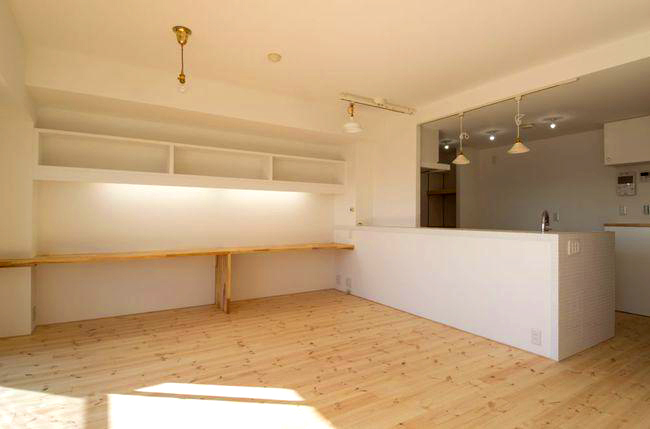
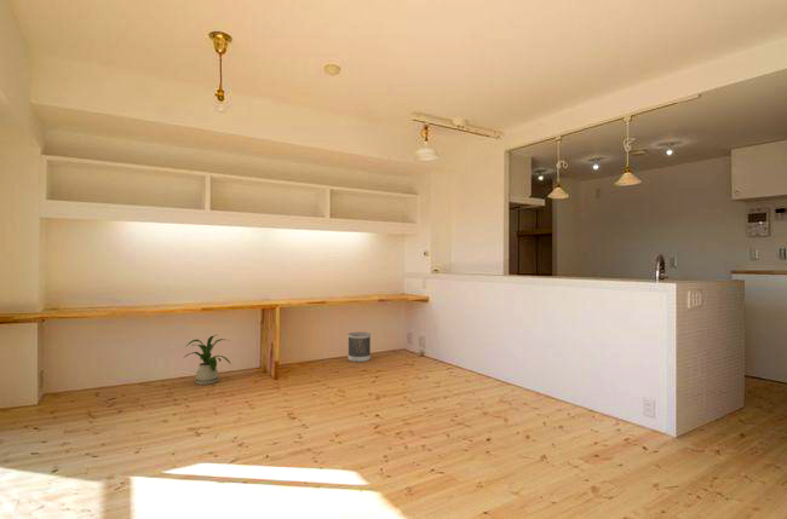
+ house plant (207, 356)
+ wastebasket (358, 346)
